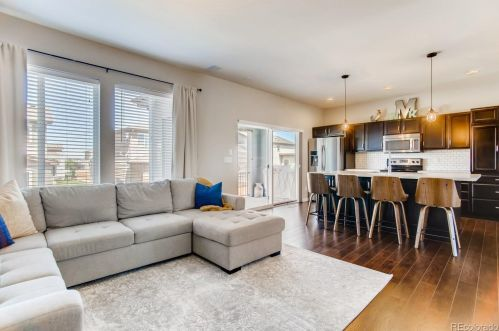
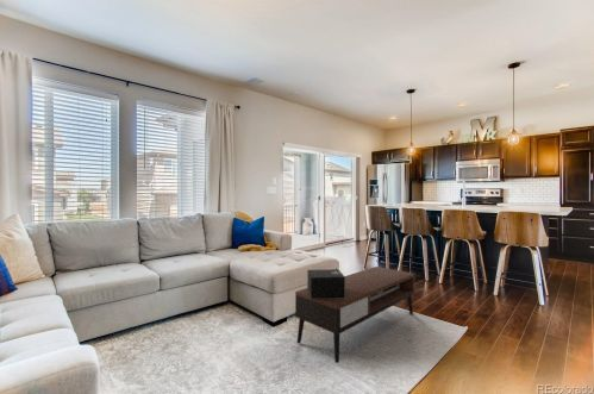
+ coffee table (361, 304)
+ decorative box (325, 280)
